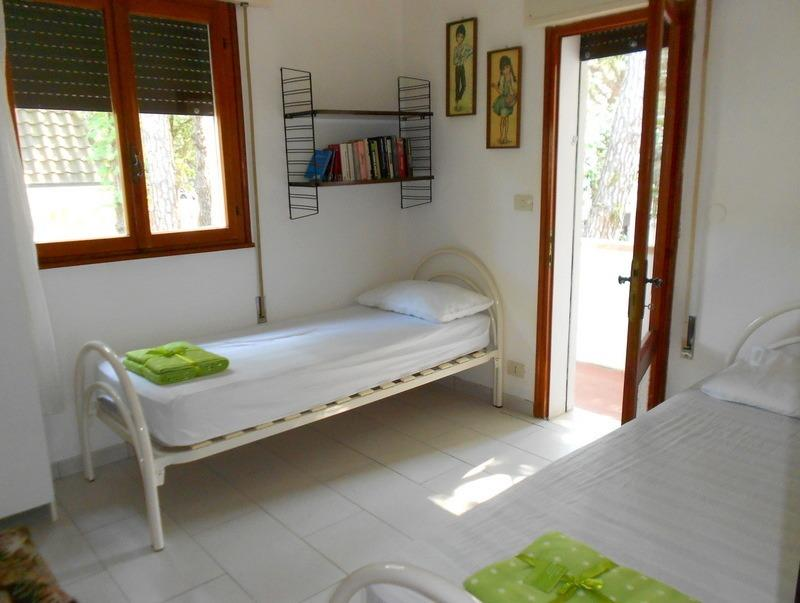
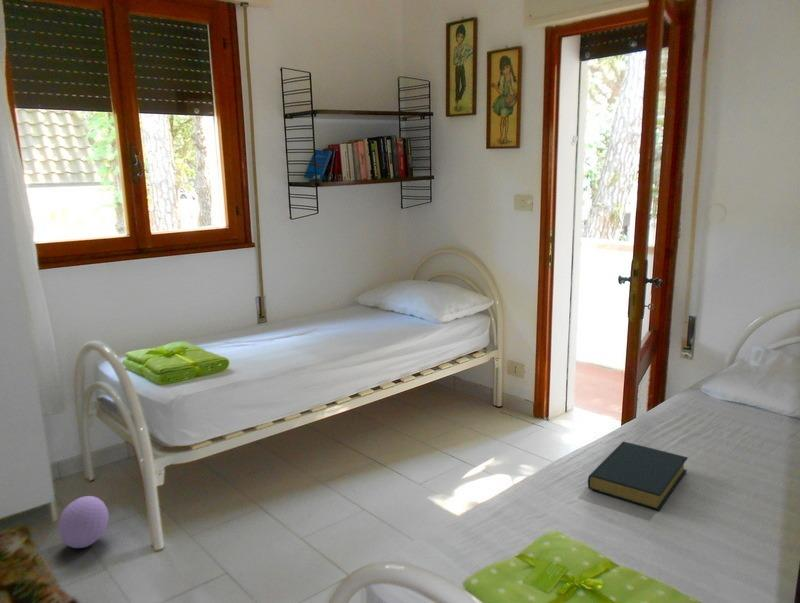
+ ball (83, 521)
+ hardback book (638, 472)
